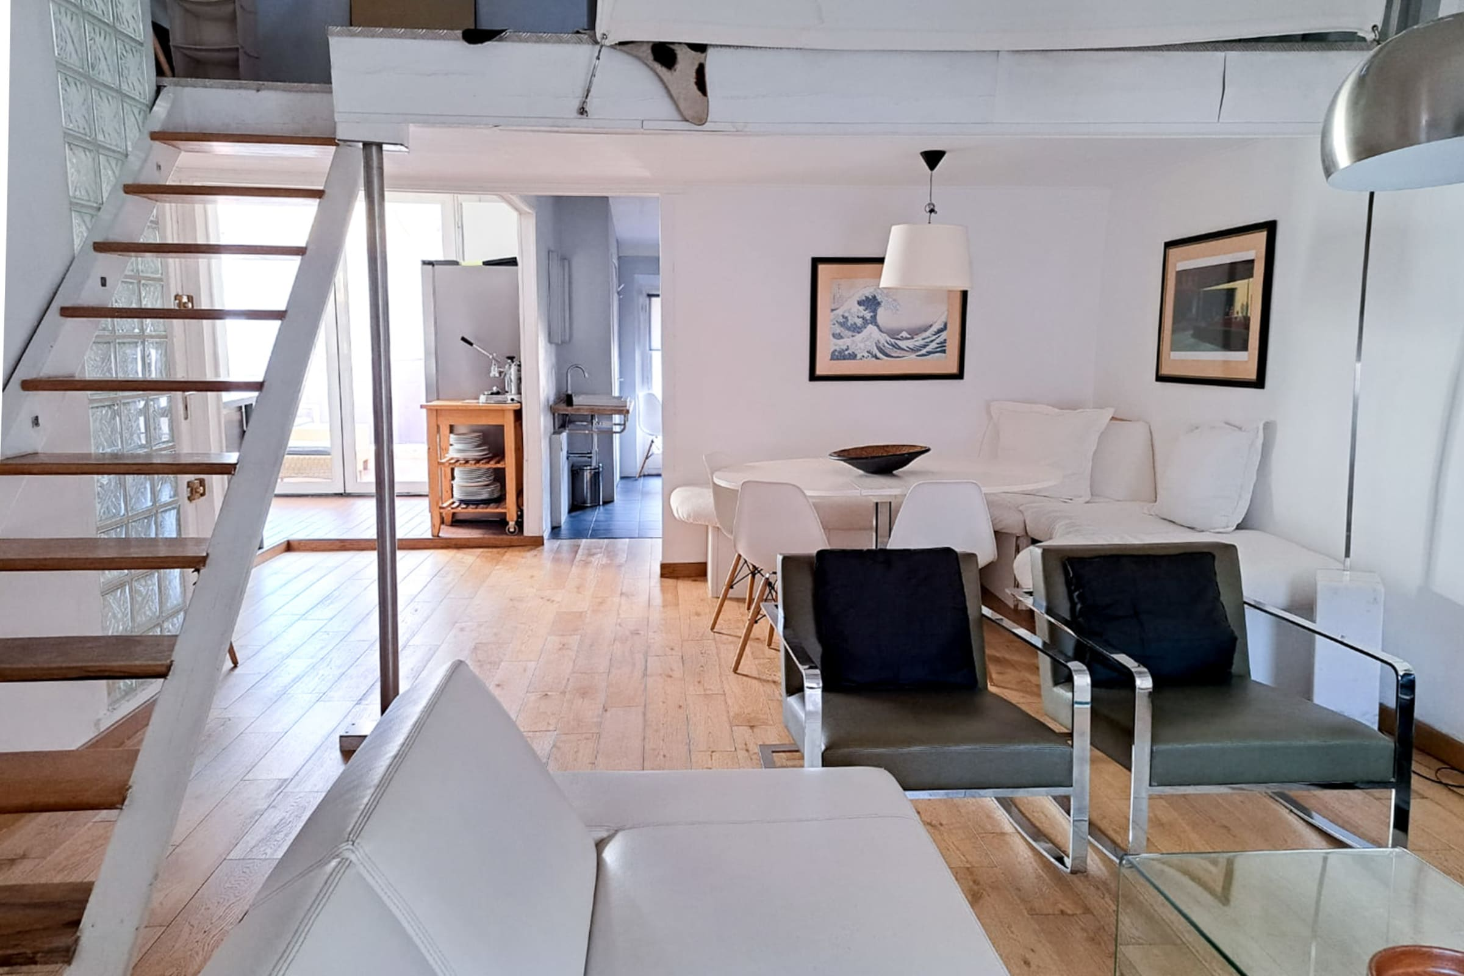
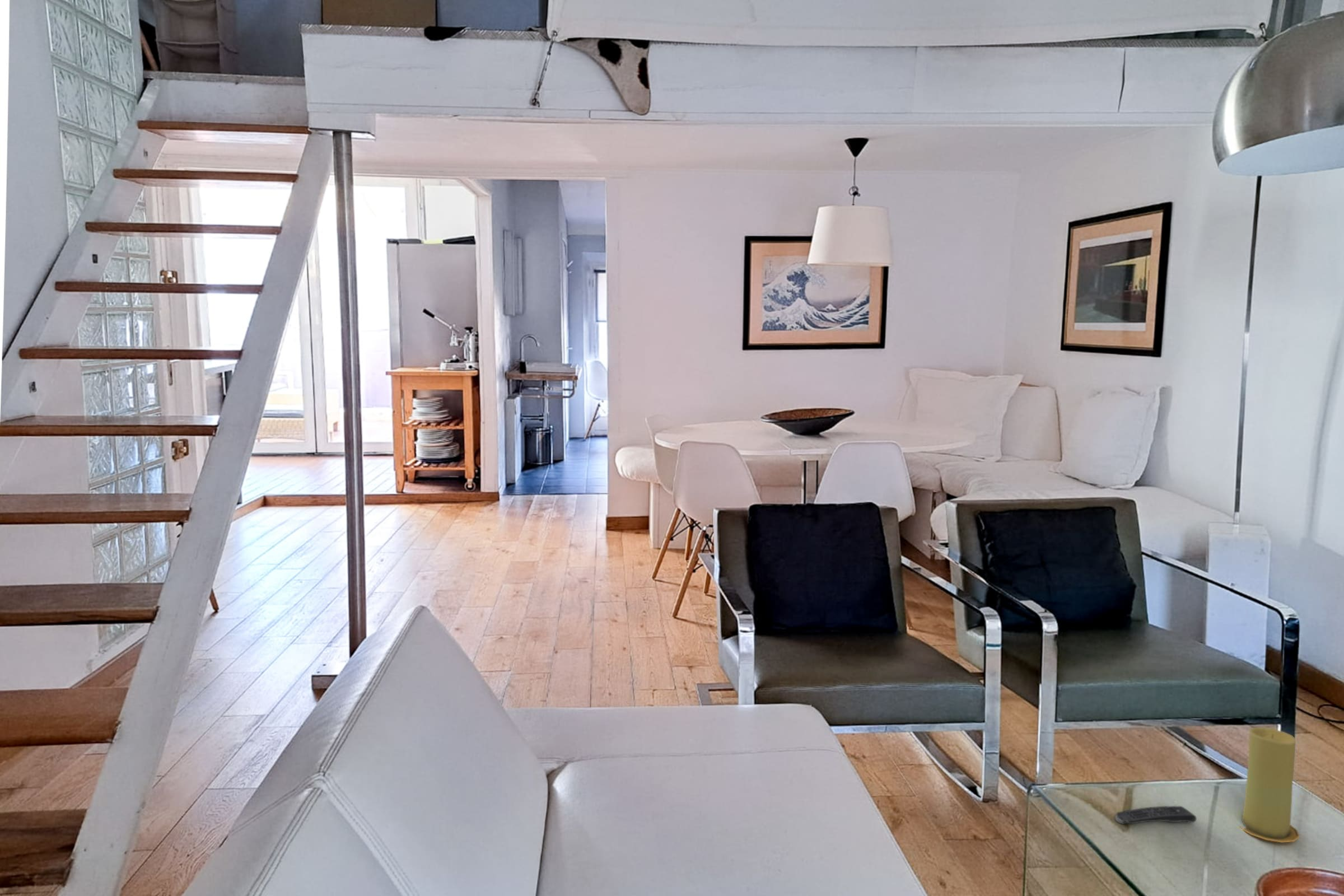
+ candle (1270, 781)
+ remote control (1154, 816)
